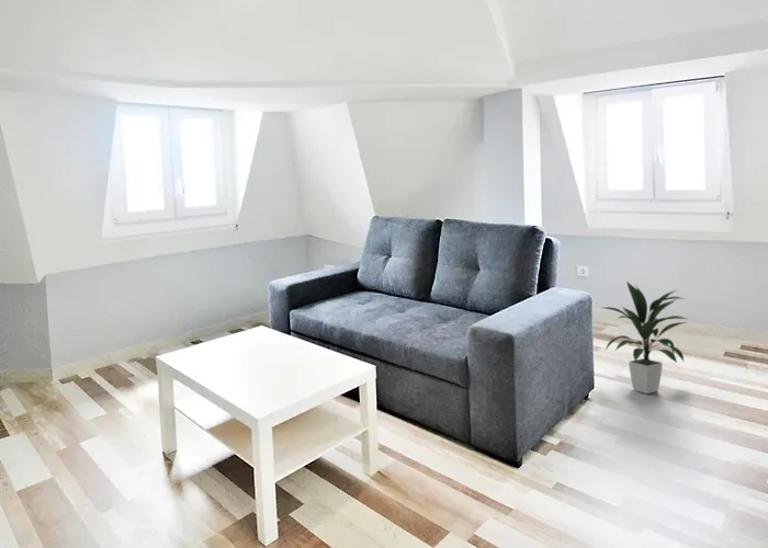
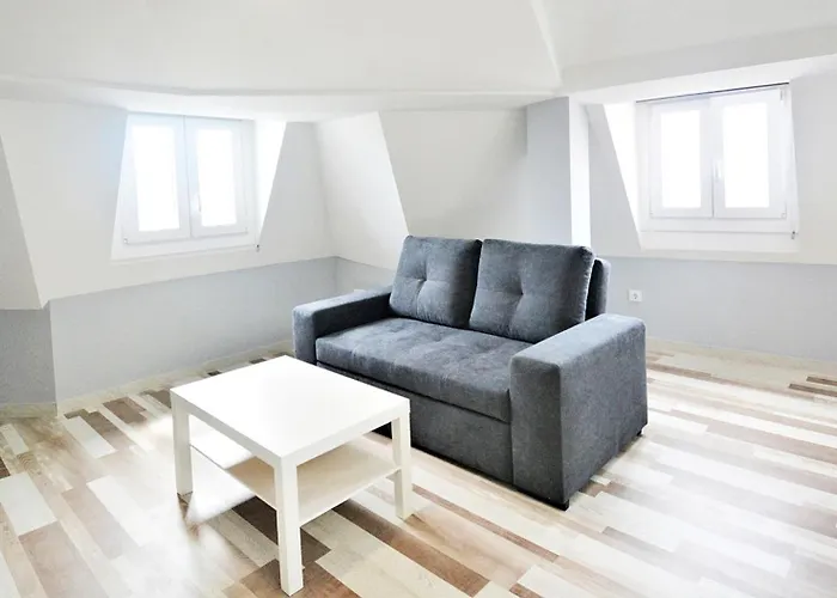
- indoor plant (648, 336)
